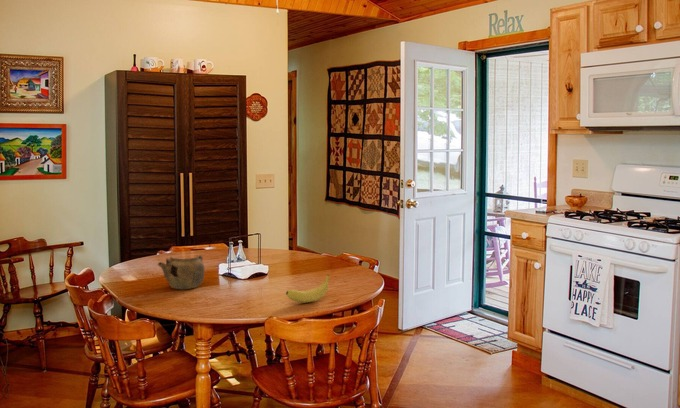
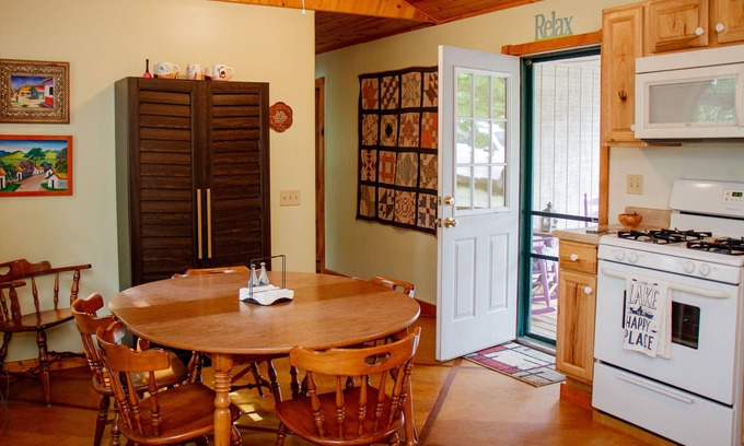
- teapot (180, 271)
- fruit (308, 290)
